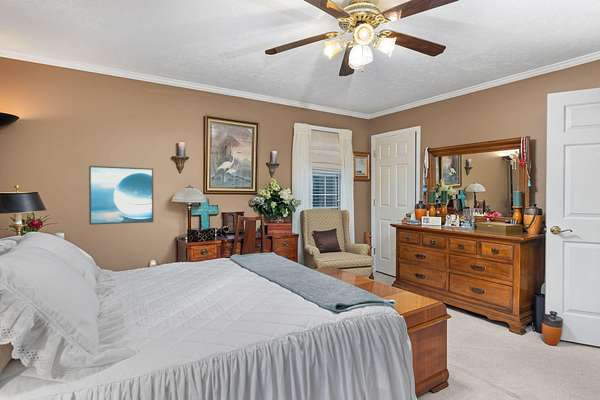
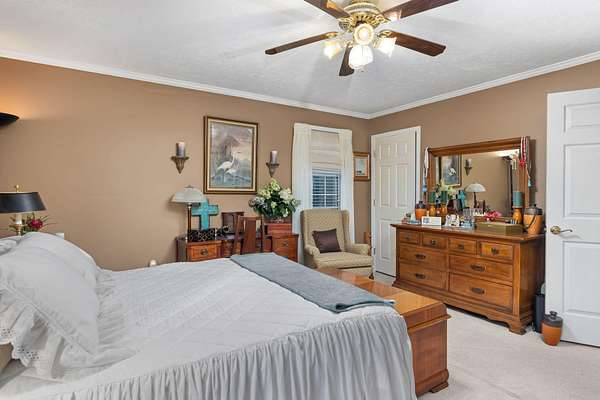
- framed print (122, 195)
